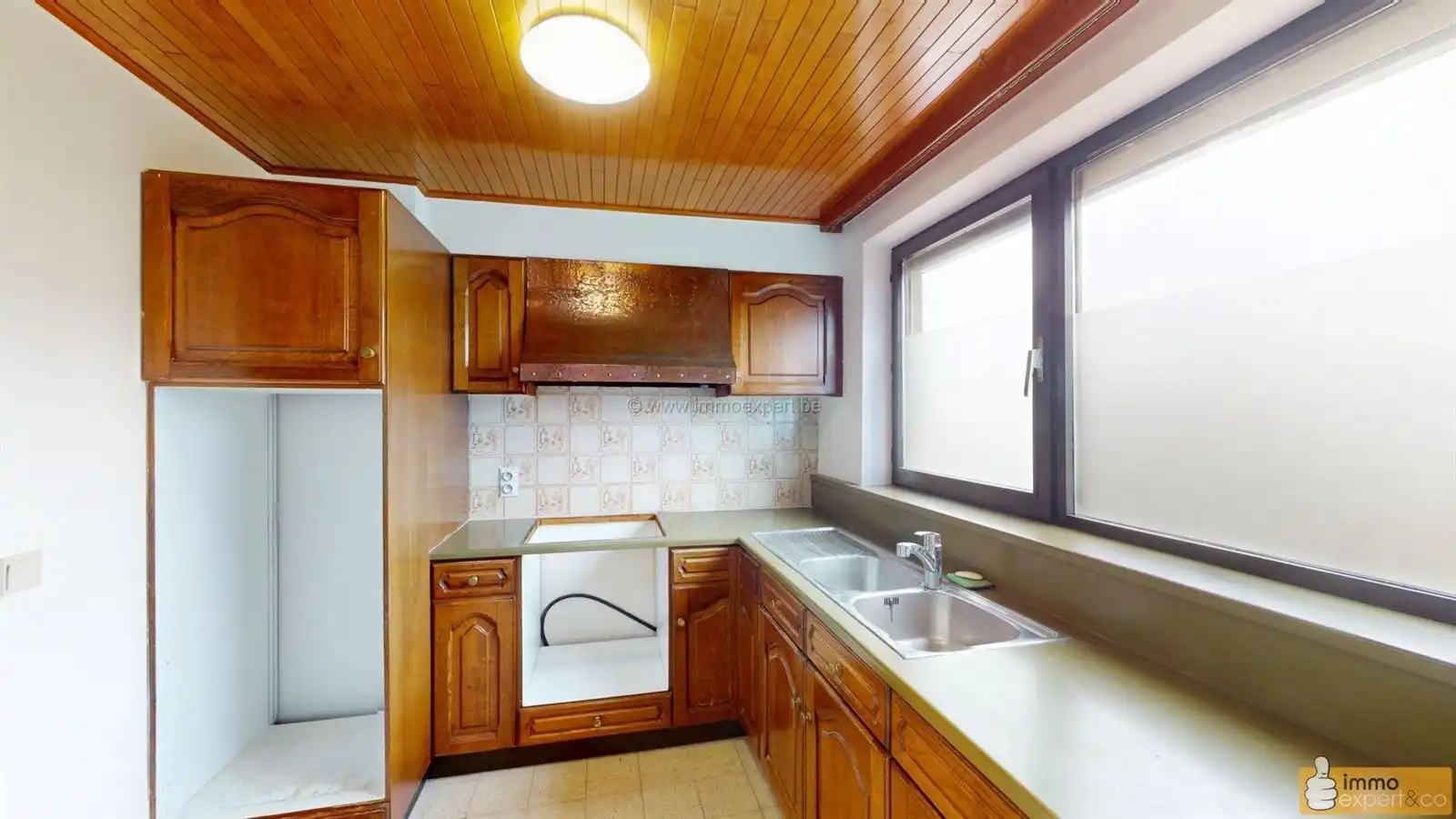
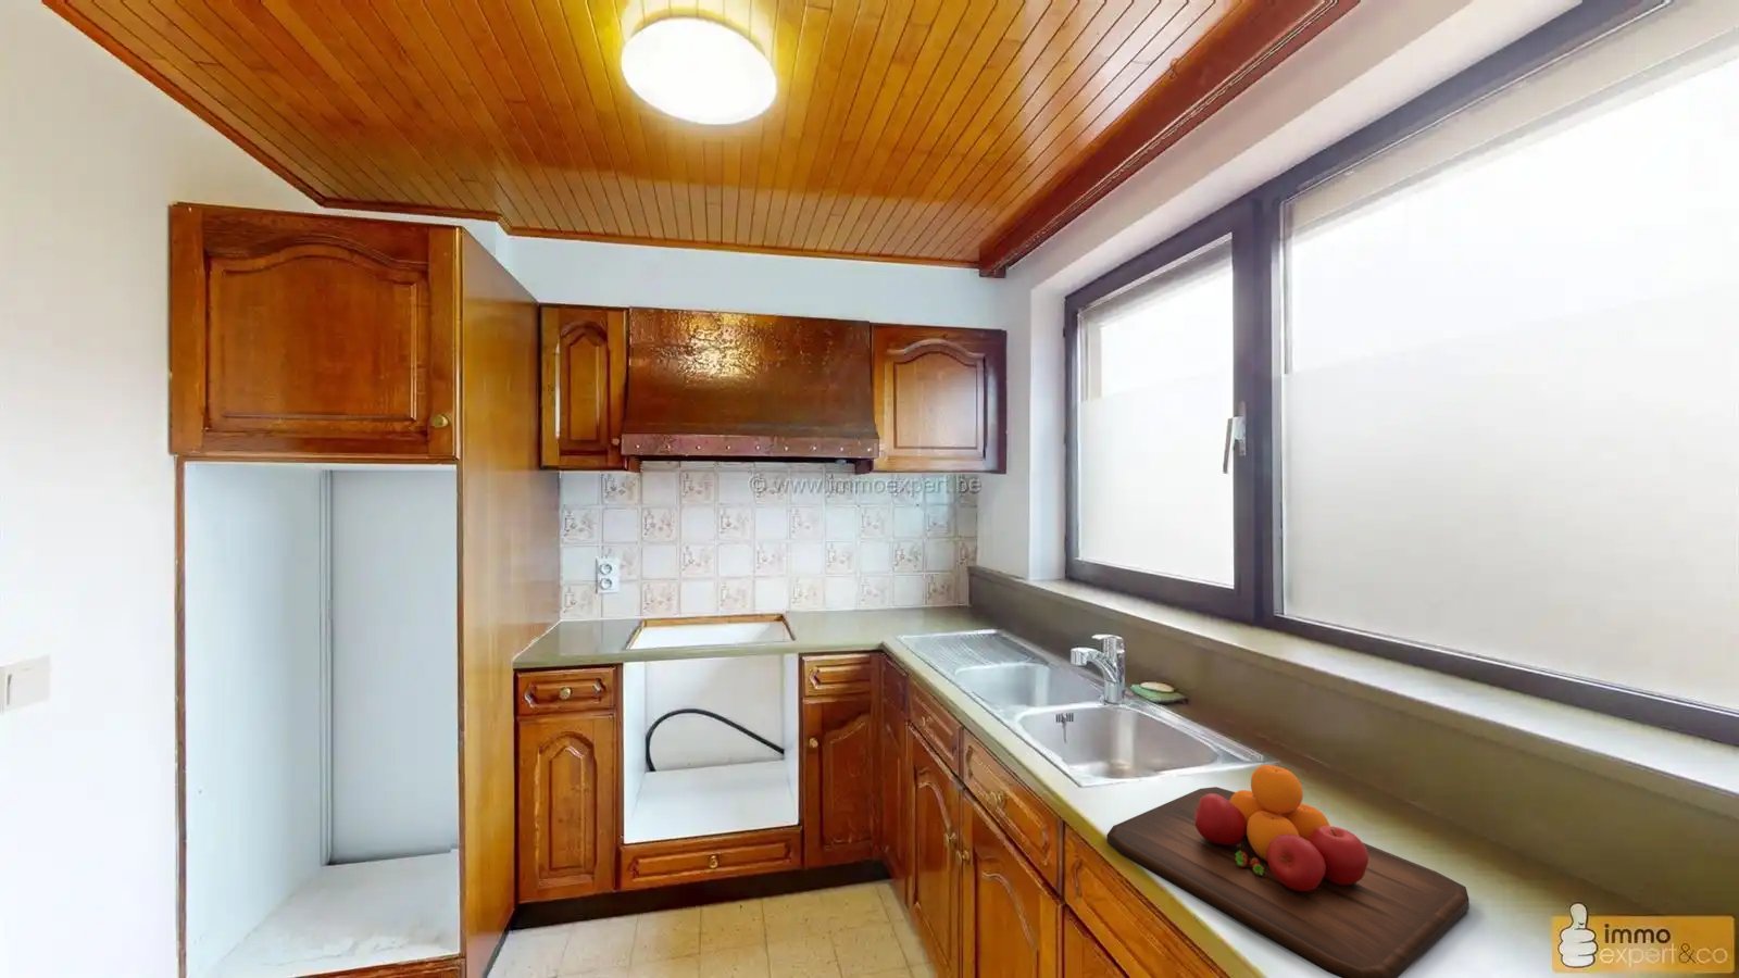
+ chopping board (1273, 823)
